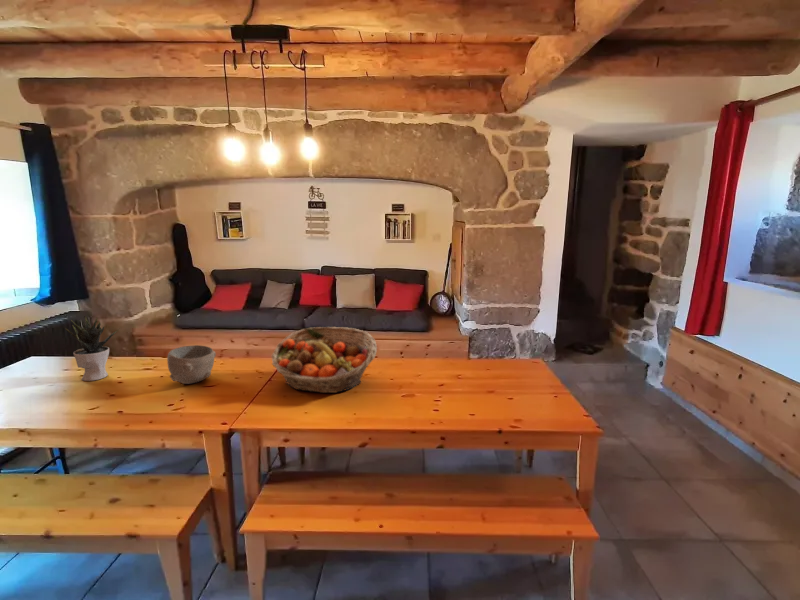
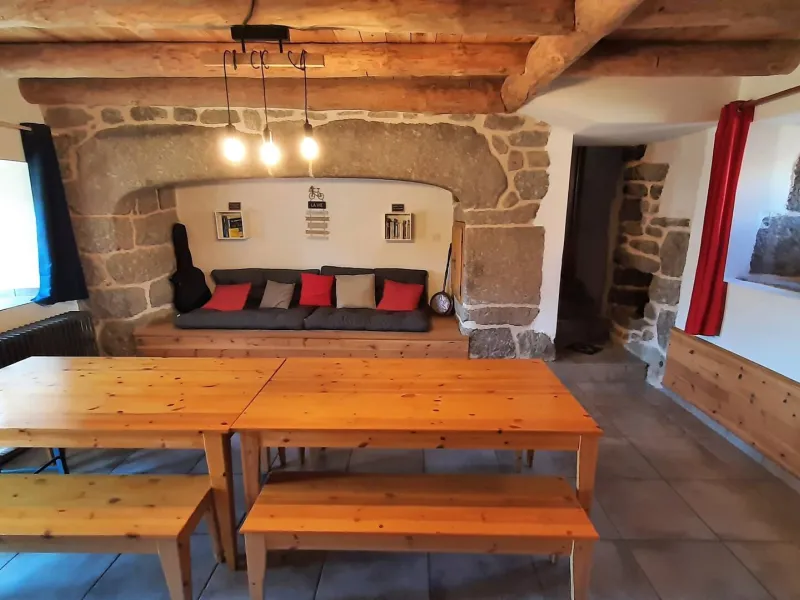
- bowl (190, 365)
- fruit basket (324, 358)
- potted plant (88, 347)
